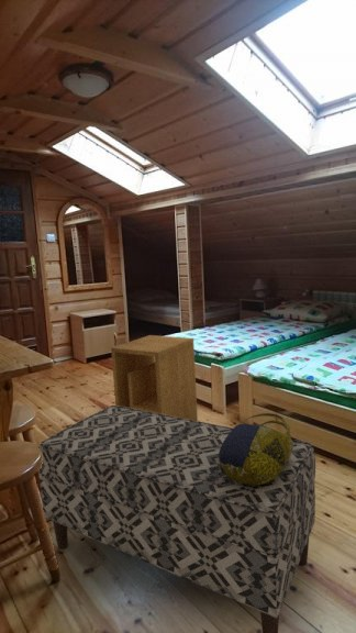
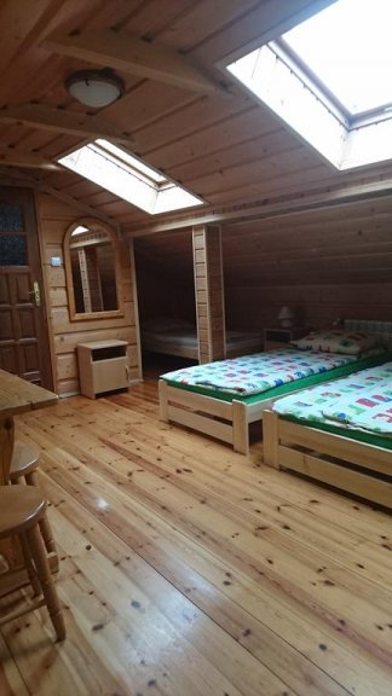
- side table (156, 385)
- bench (173, 499)
- tote bag (259, 444)
